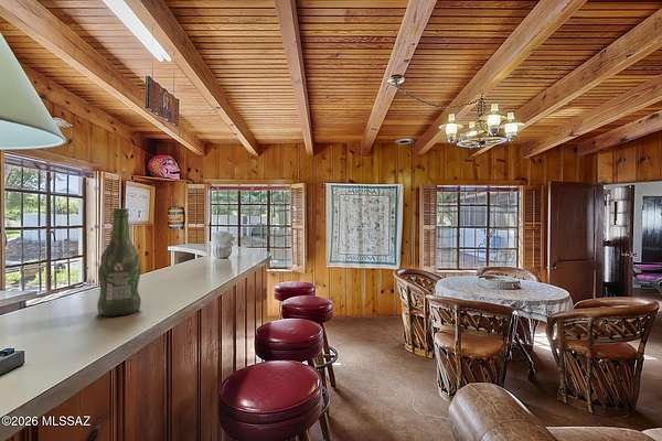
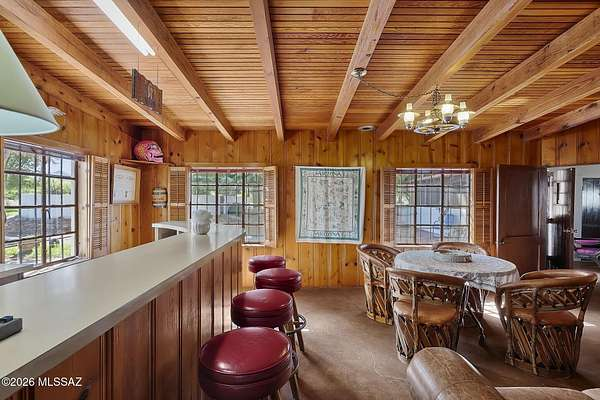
- beer bottle (119, 259)
